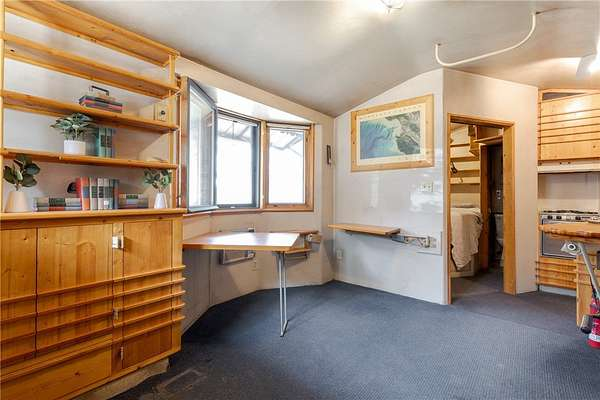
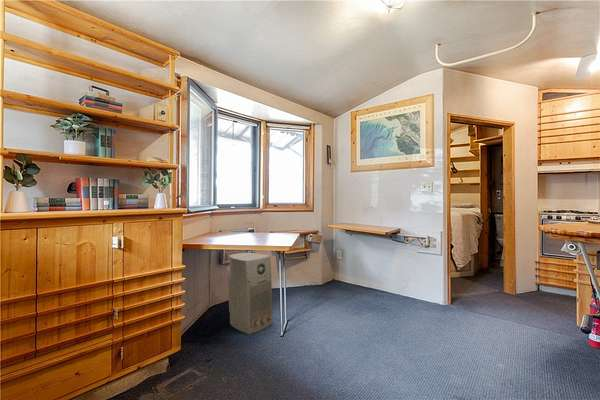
+ air purifier (249, 289)
